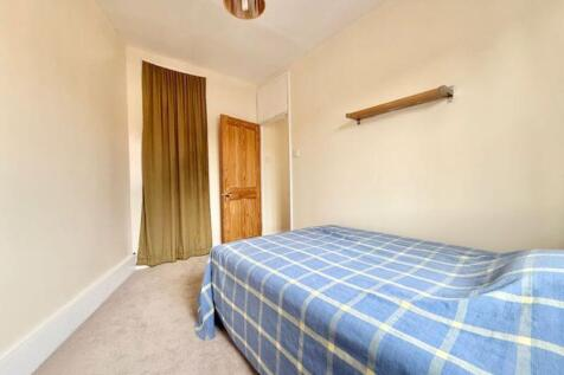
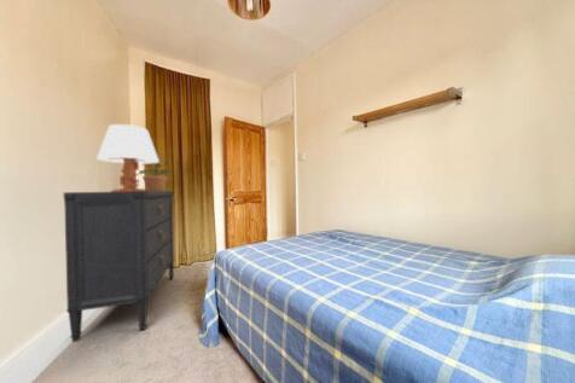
+ potted plant (152, 176)
+ table lamp (129, 159)
+ dresser (135, 246)
